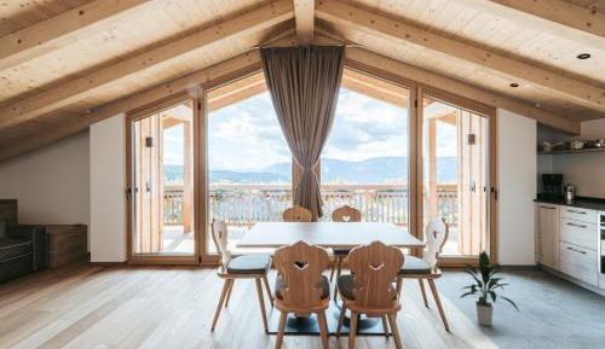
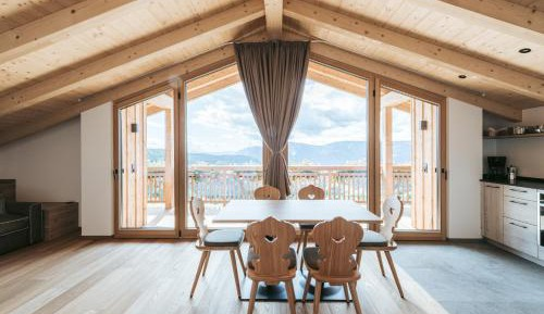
- indoor plant (485, 287)
